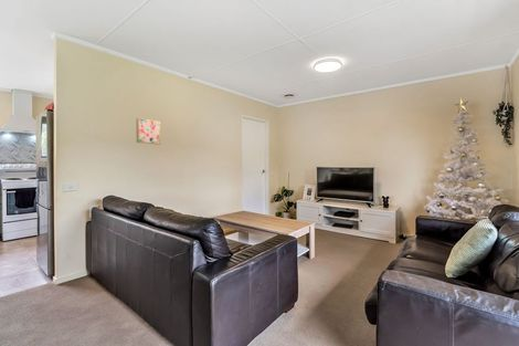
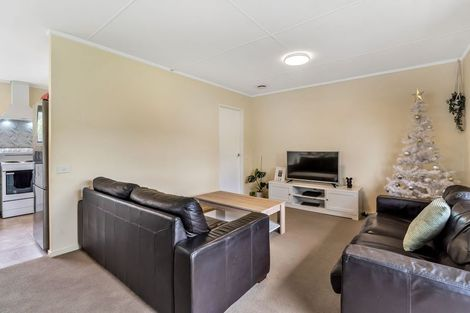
- wall art (148, 132)
